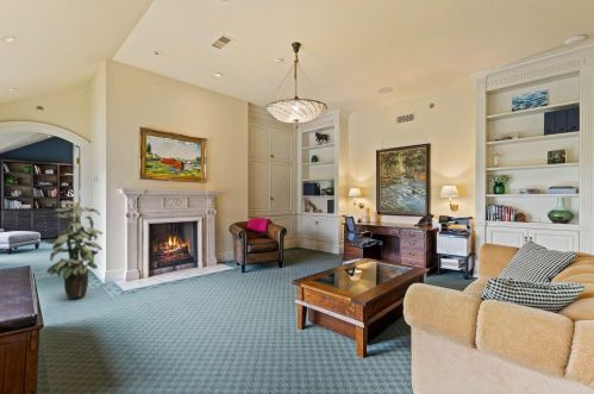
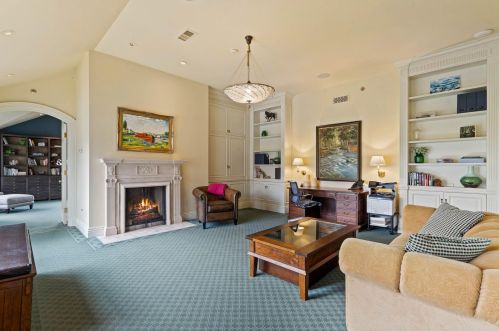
- indoor plant (74, 249)
